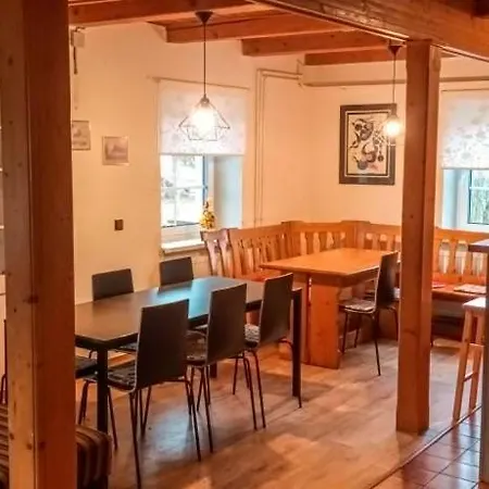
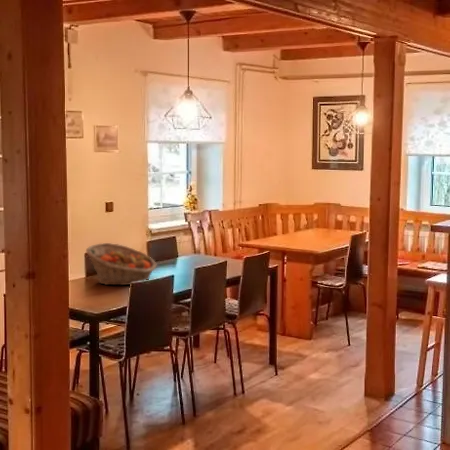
+ fruit basket (121, 263)
